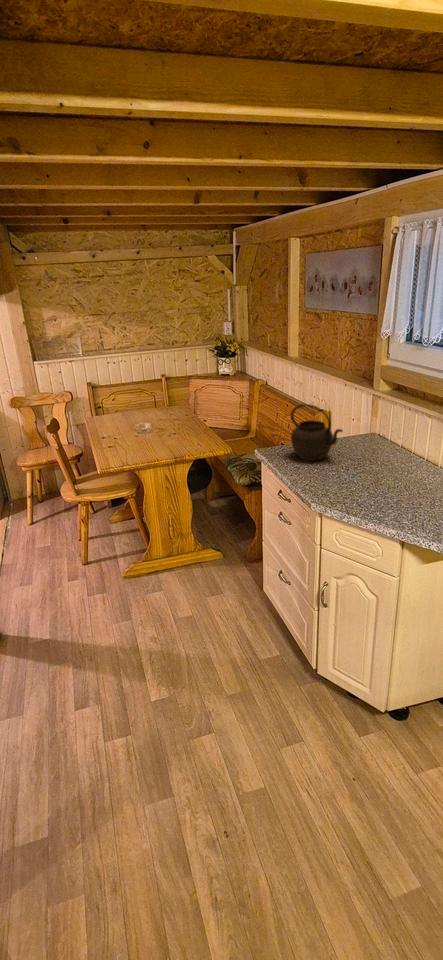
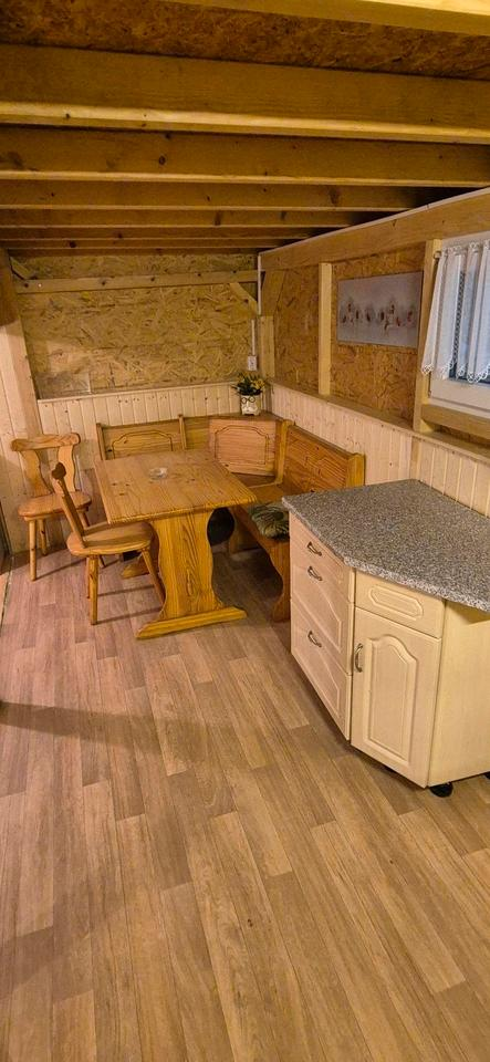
- kettle (316, 431)
